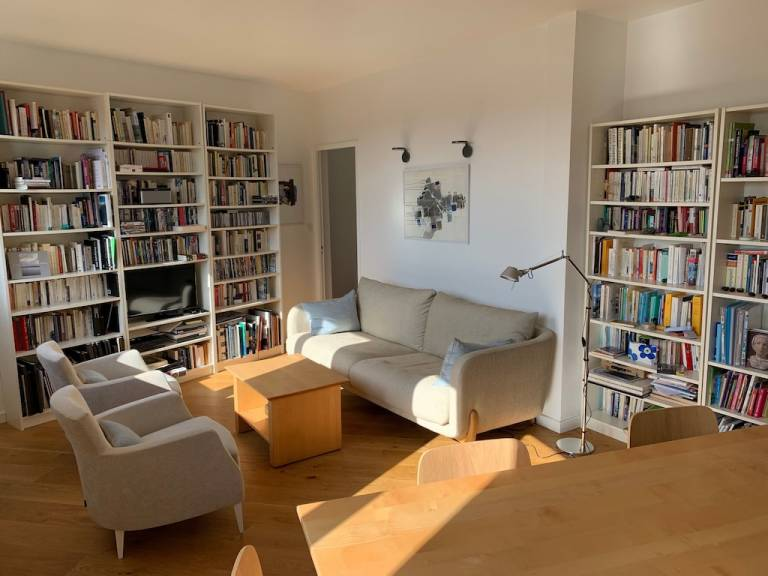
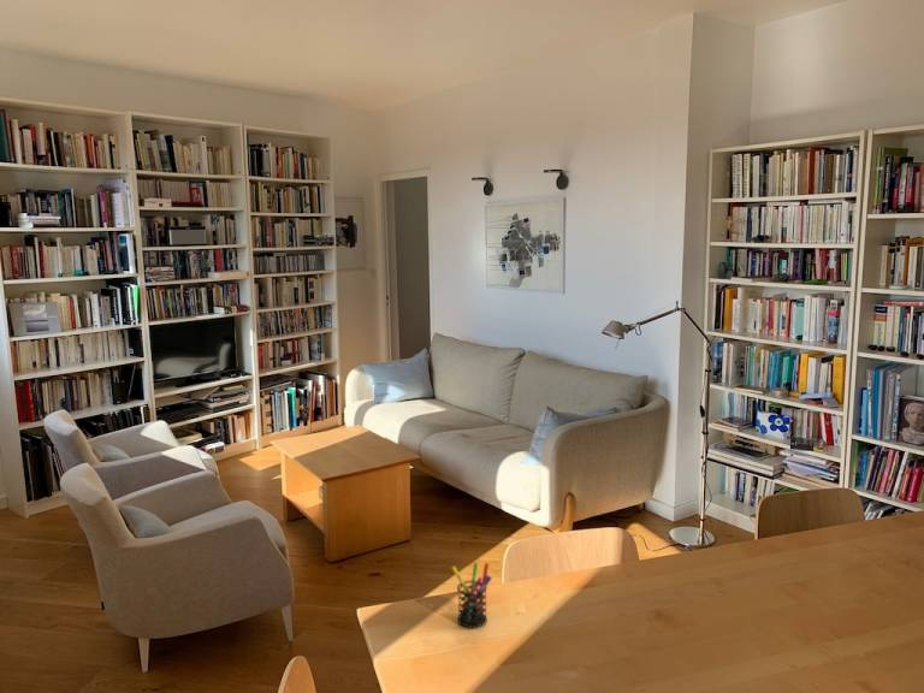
+ pen holder (474, 590)
